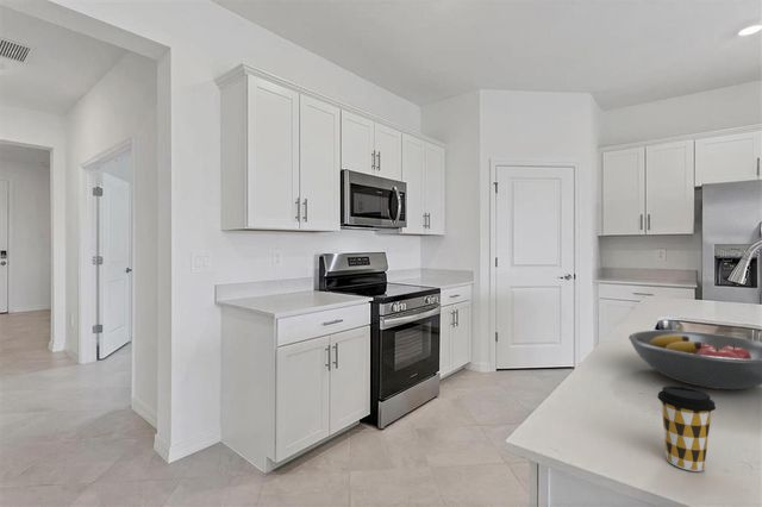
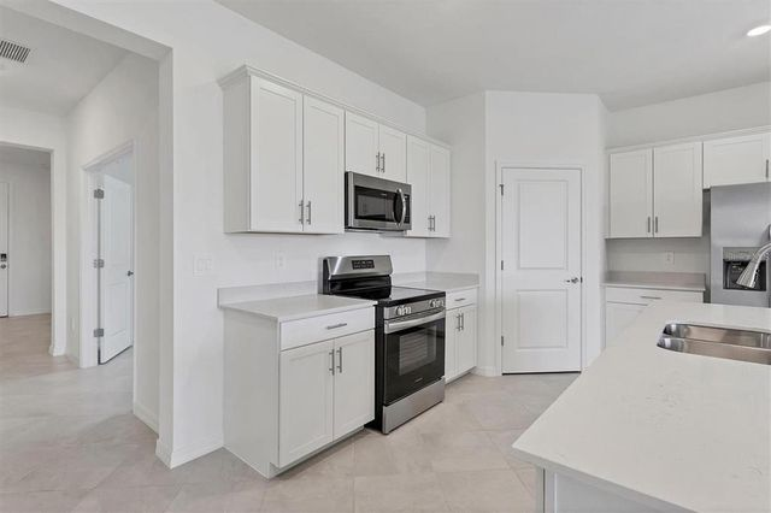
- coffee cup (685, 427)
- fruit bowl (702, 356)
